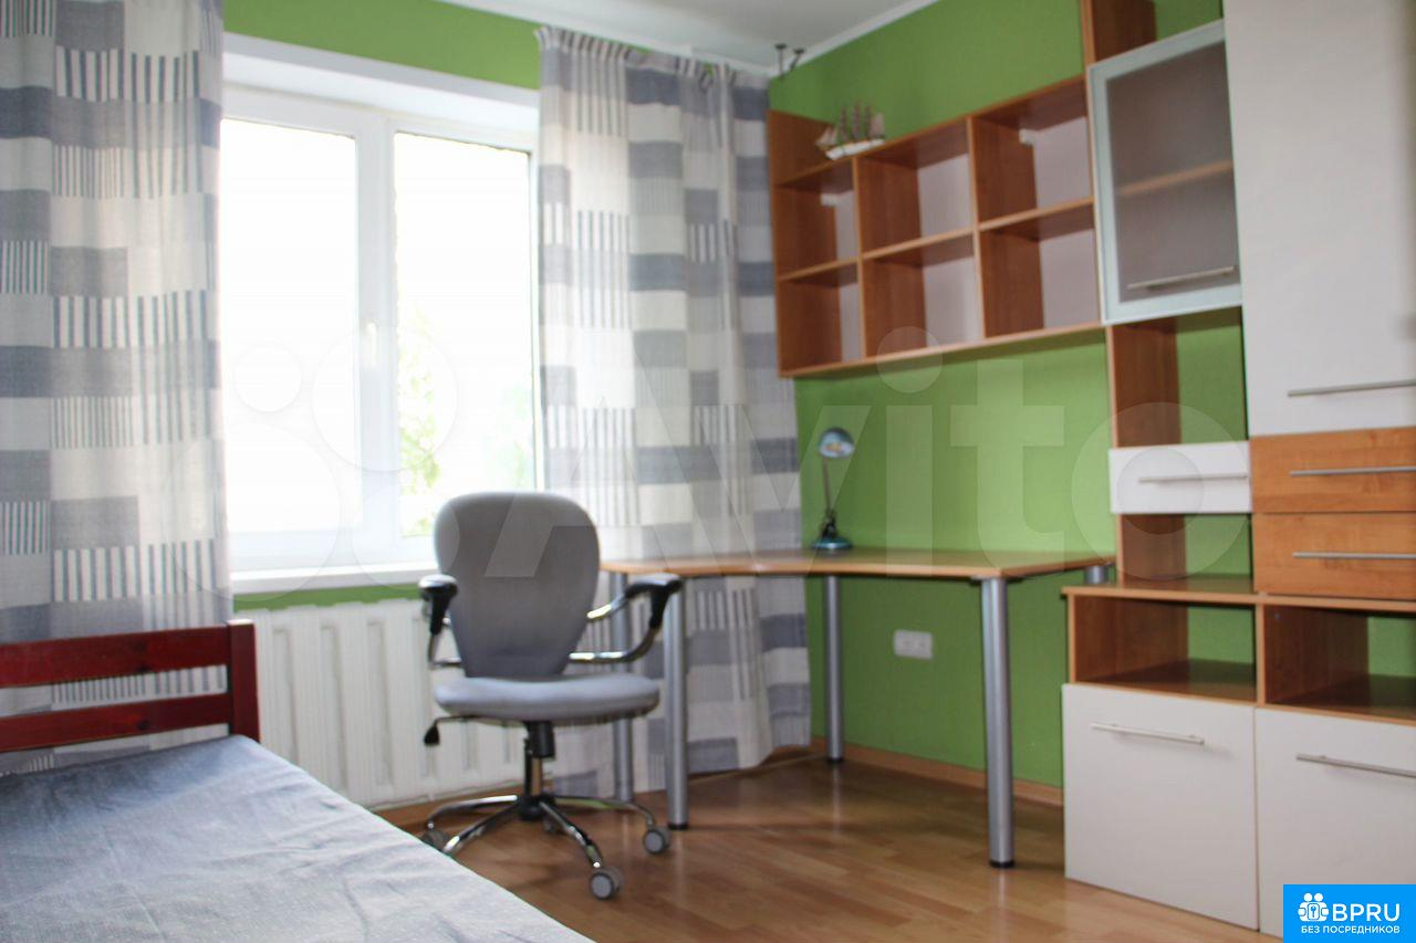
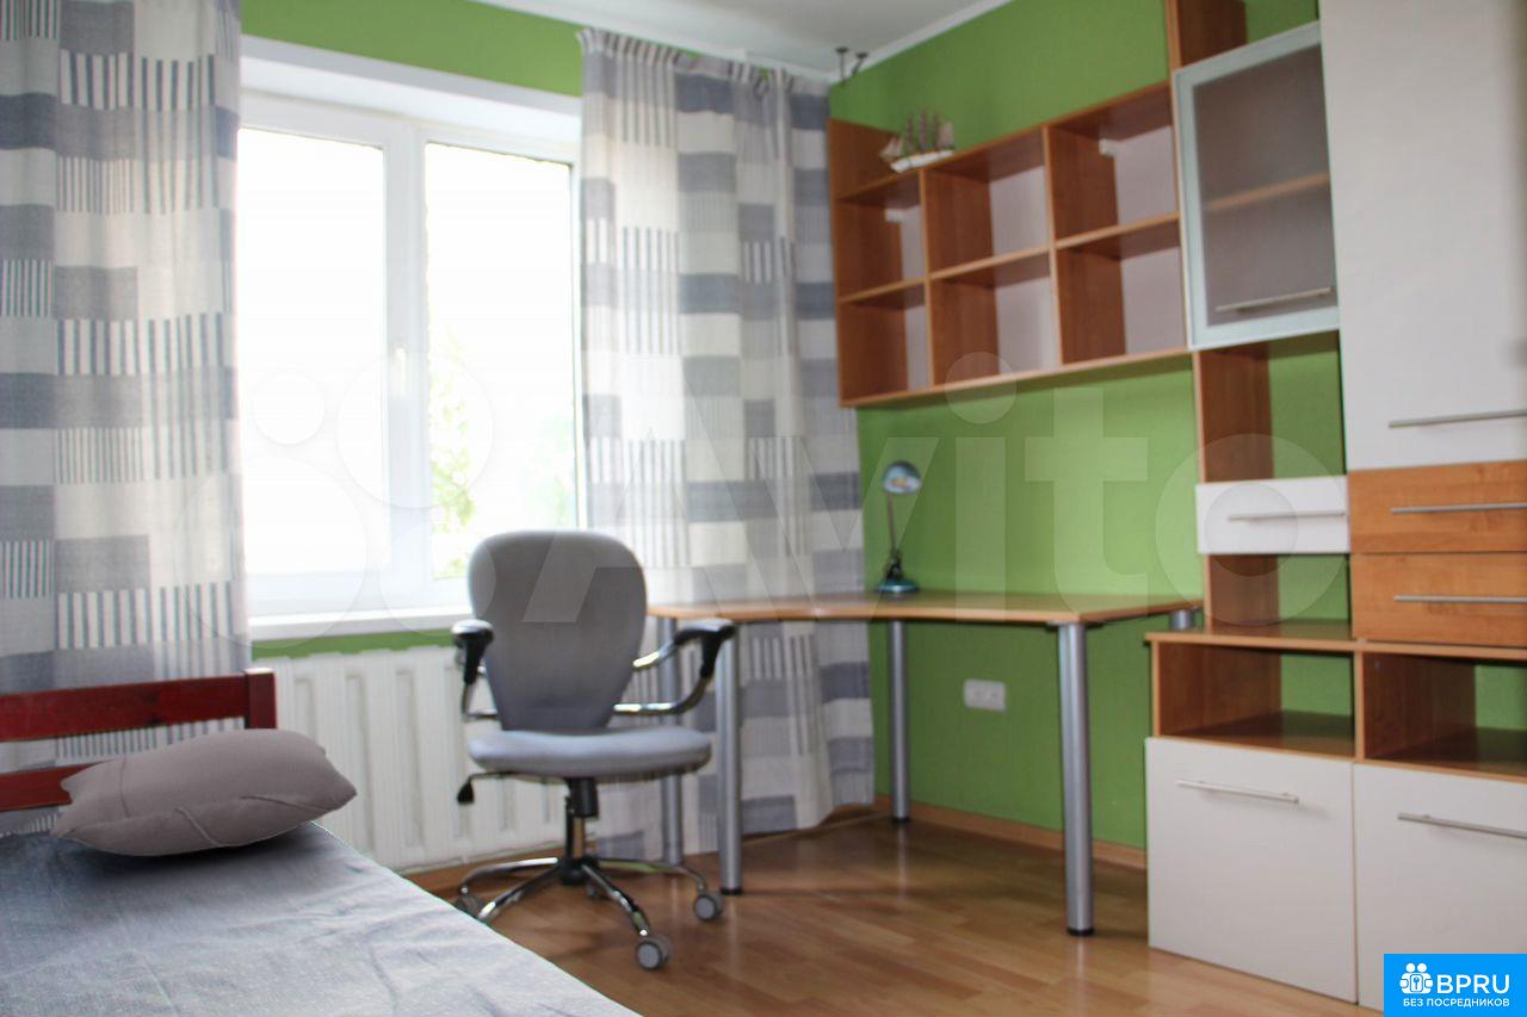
+ pillow (204, 790)
